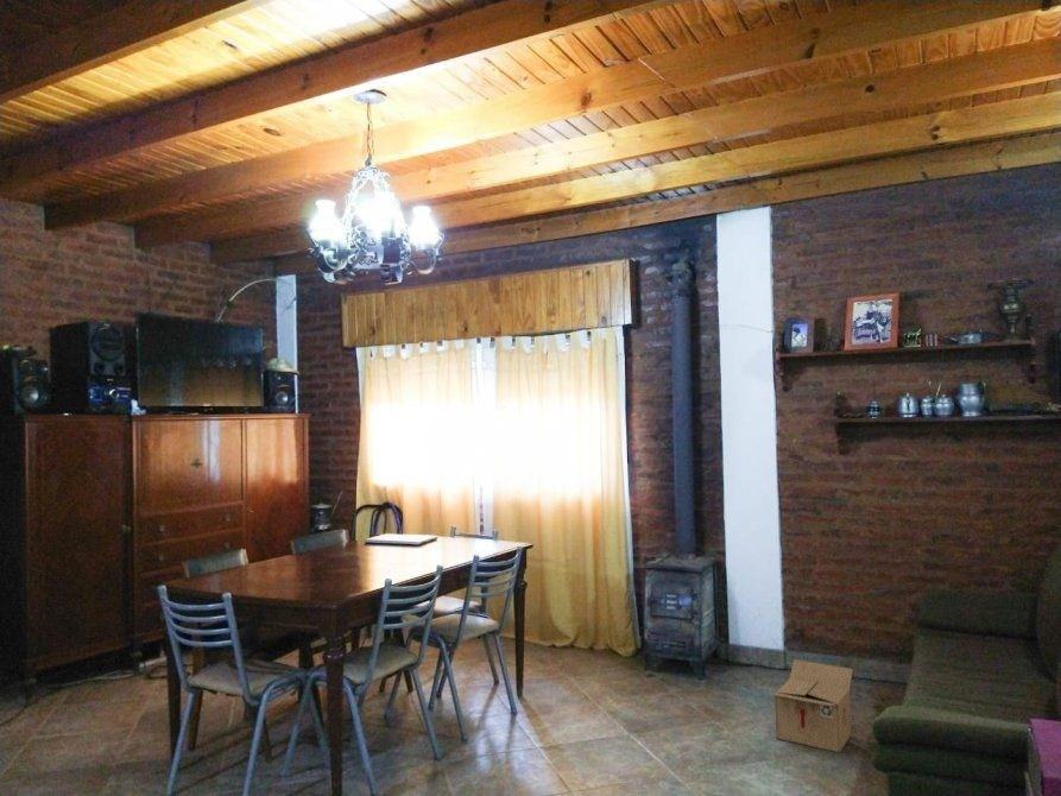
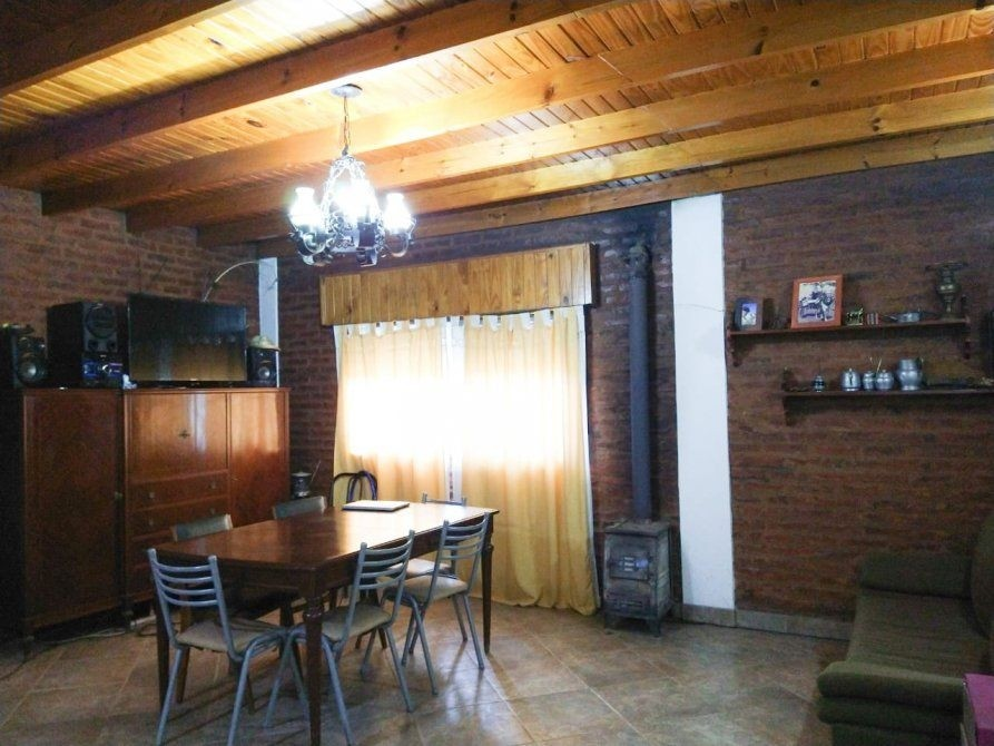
- cardboard box (811, 707)
